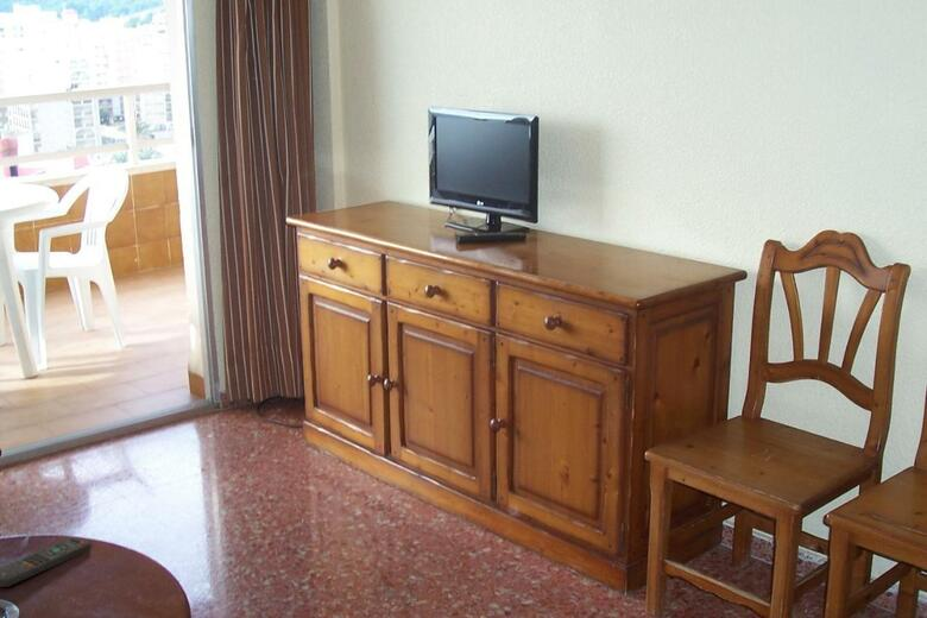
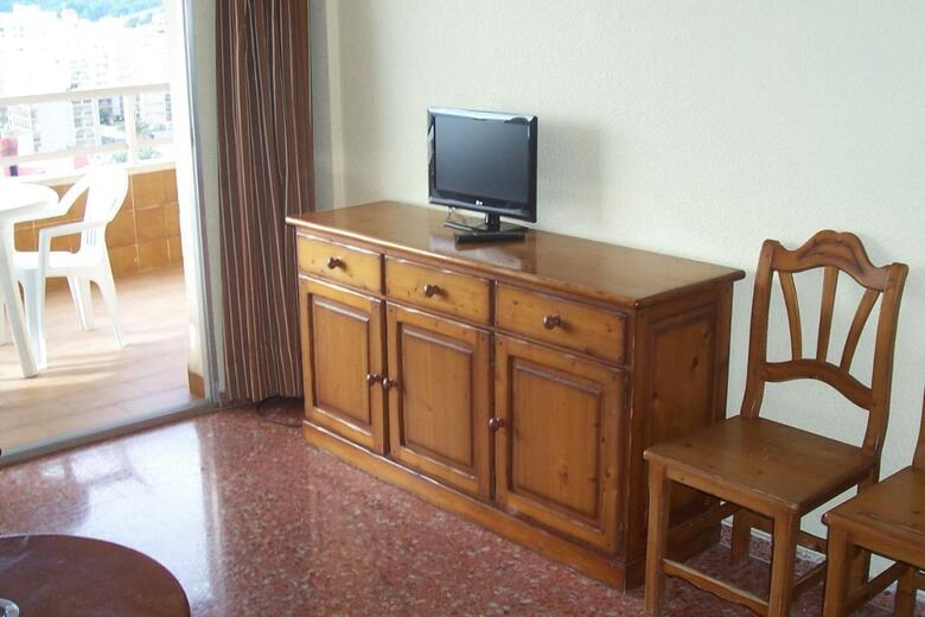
- remote control (40, 560)
